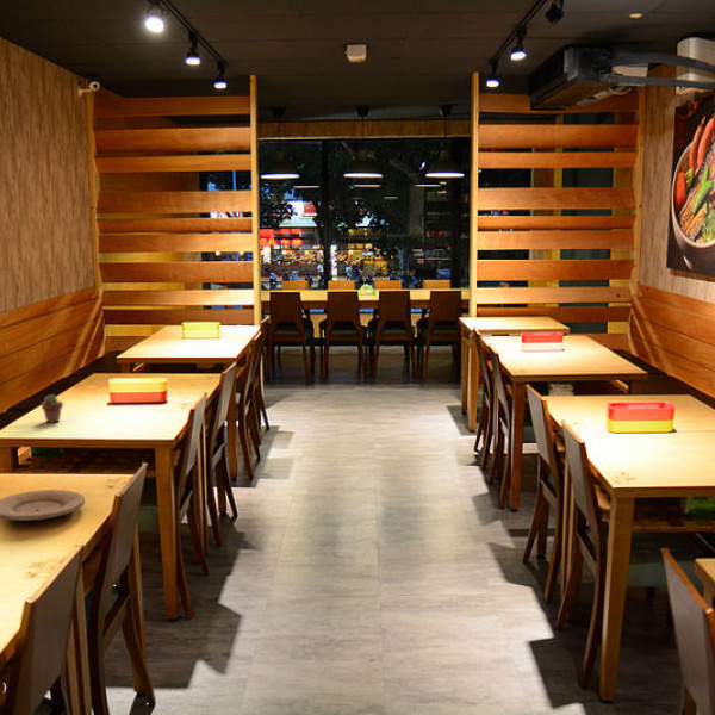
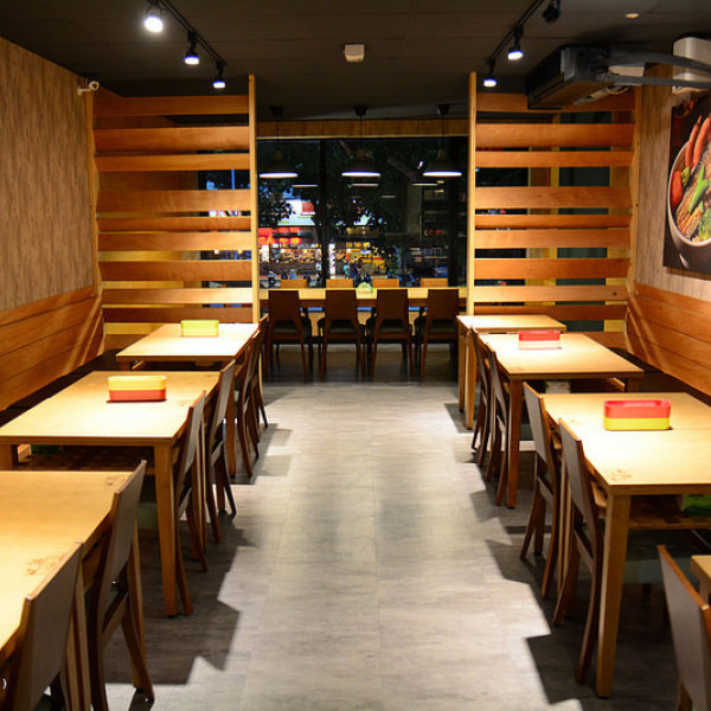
- plate (38, 508)
- potted succulent (51, 408)
